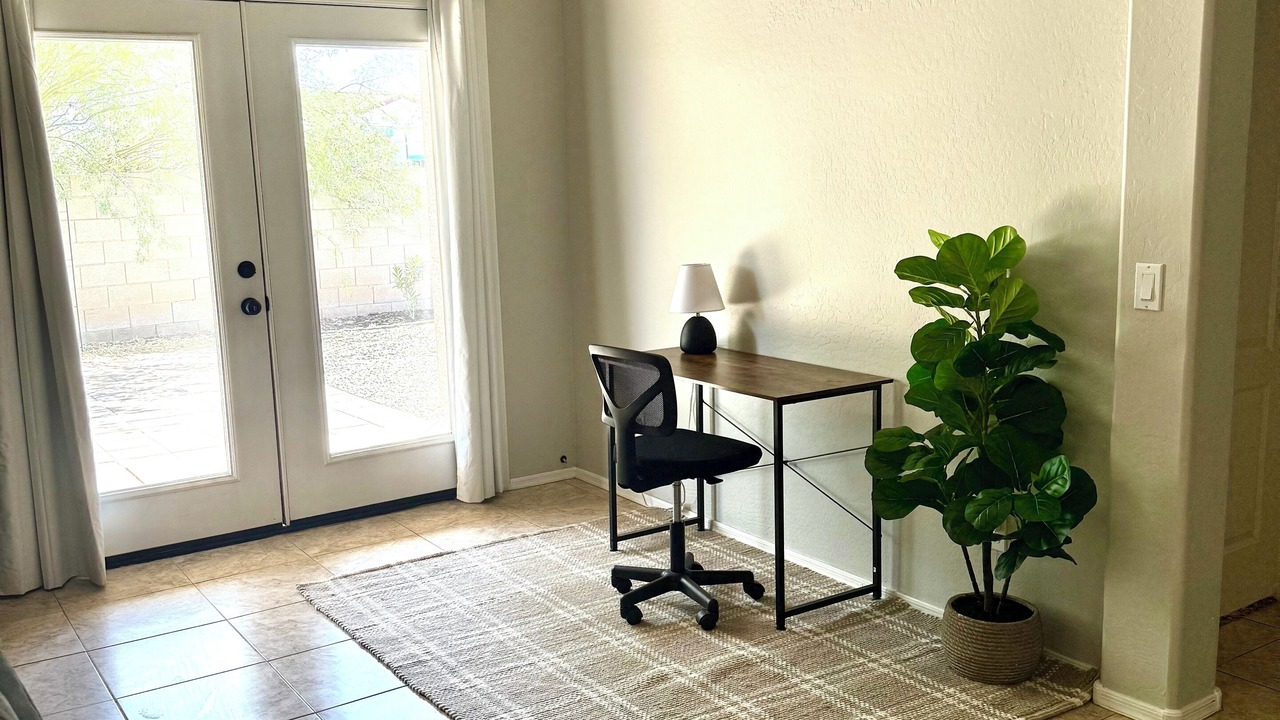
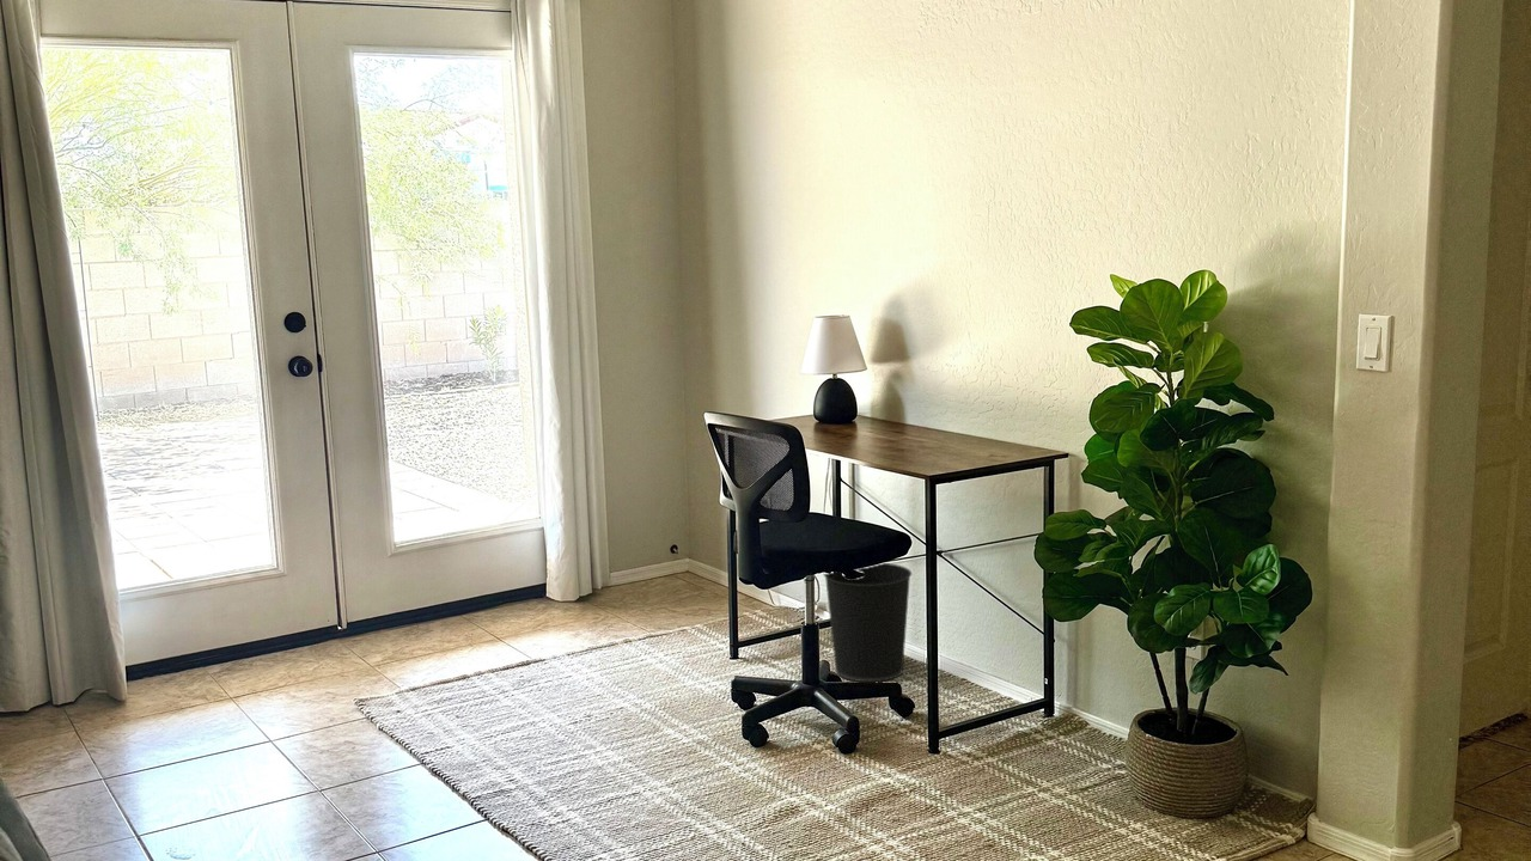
+ wastebasket (868, 622)
